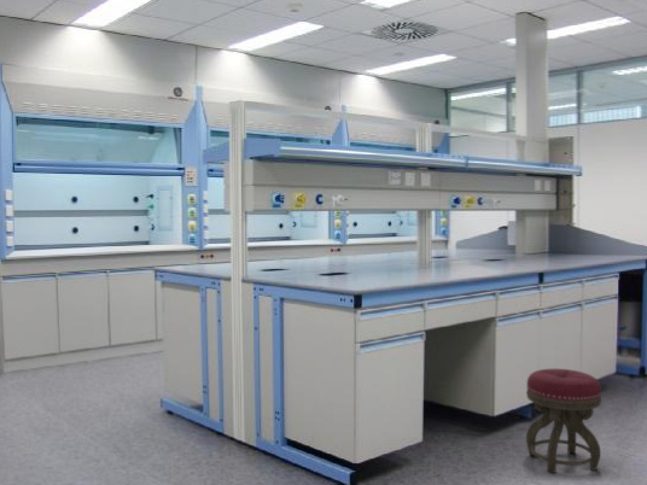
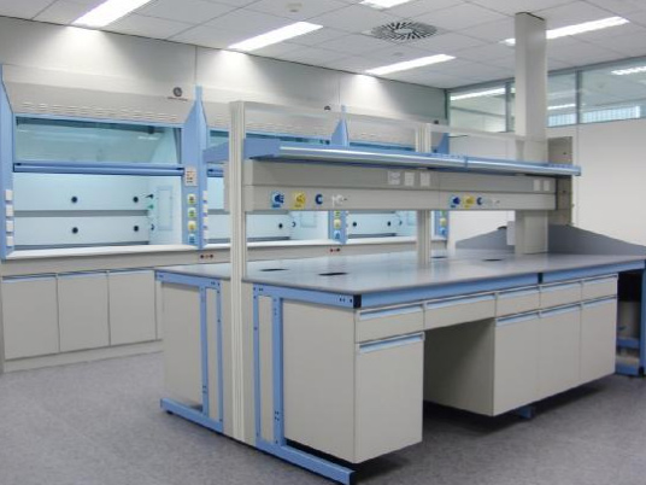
- stool (563, 417)
